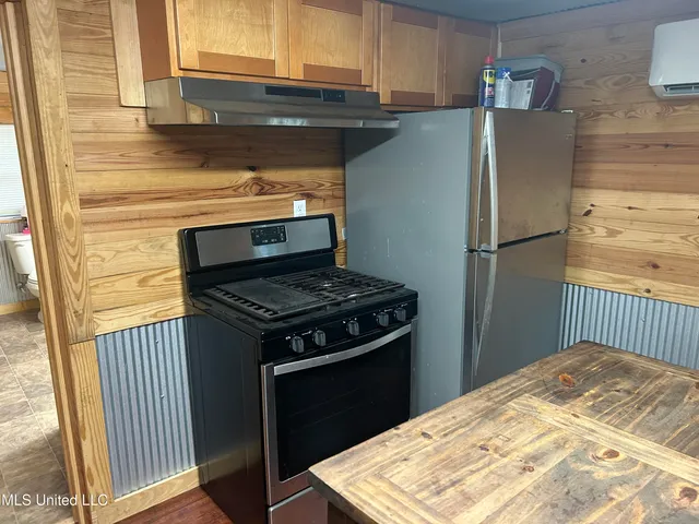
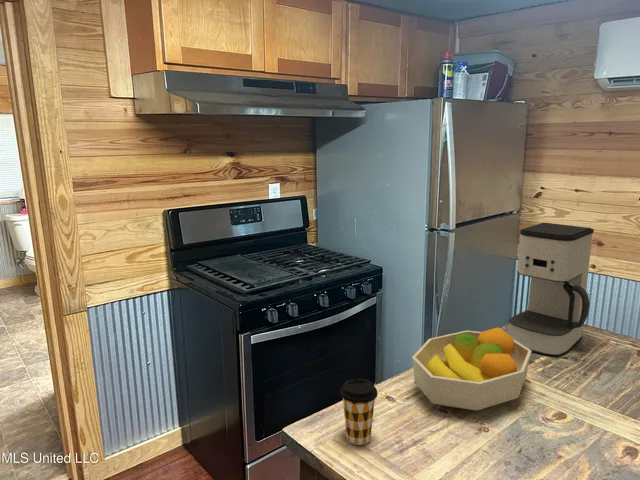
+ coffee cup (358, 412)
+ fruit bowl (472, 363)
+ coffee maker (553, 287)
